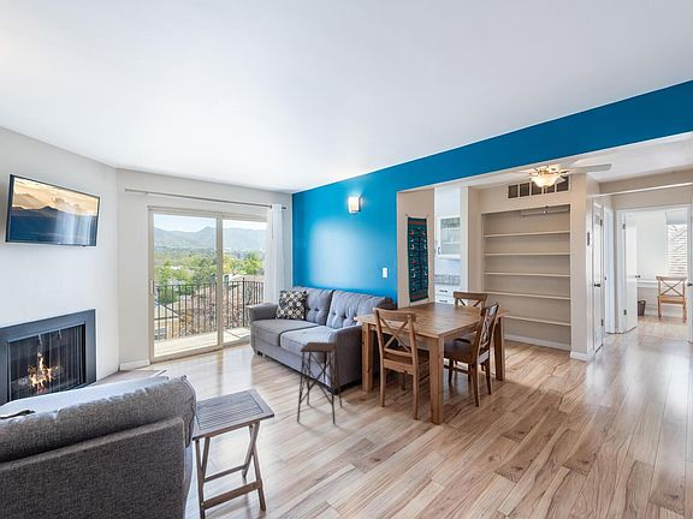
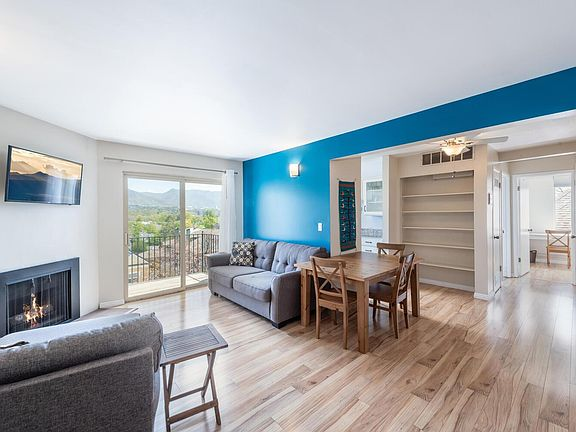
- side table (318, 378)
